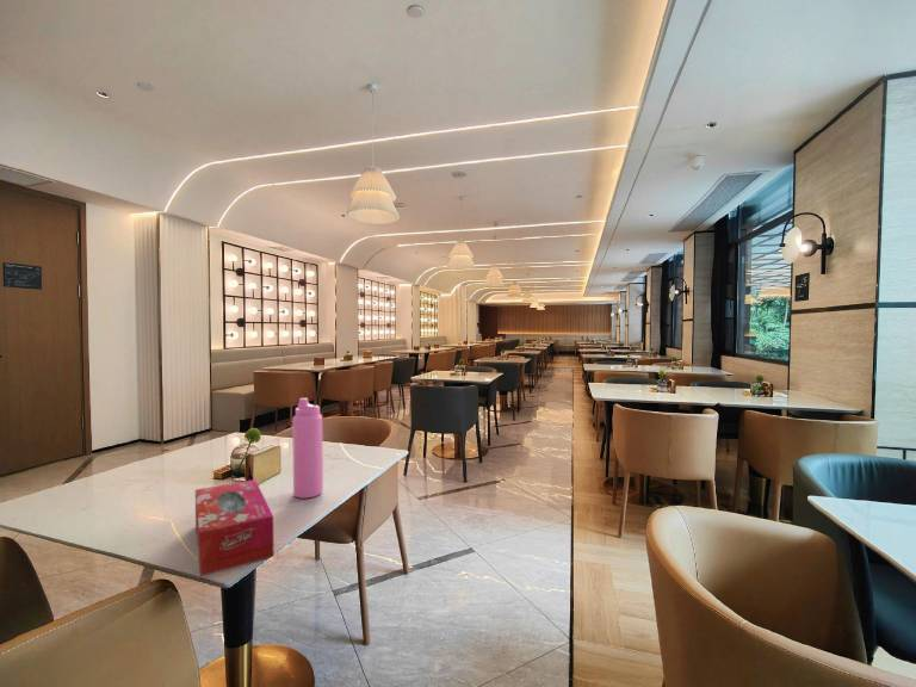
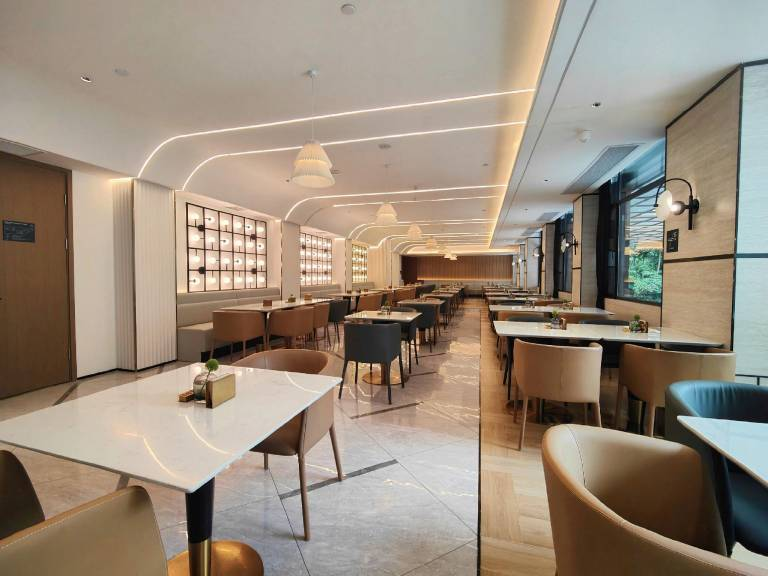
- tissue box (231, 520)
- water bottle (308, 446)
